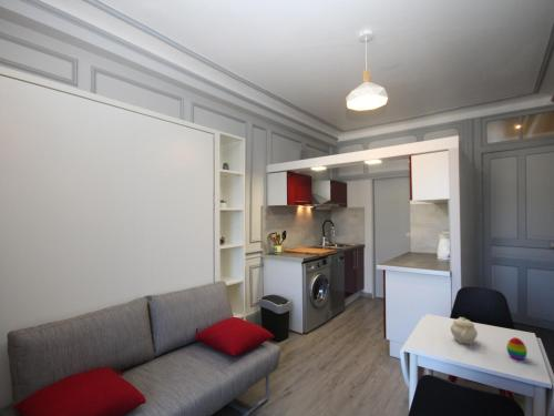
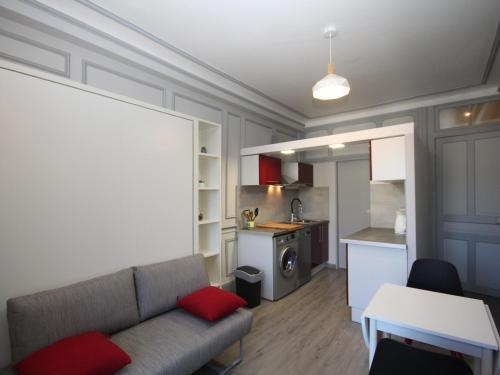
- decorative egg (516, 347)
- teapot (463, 328)
